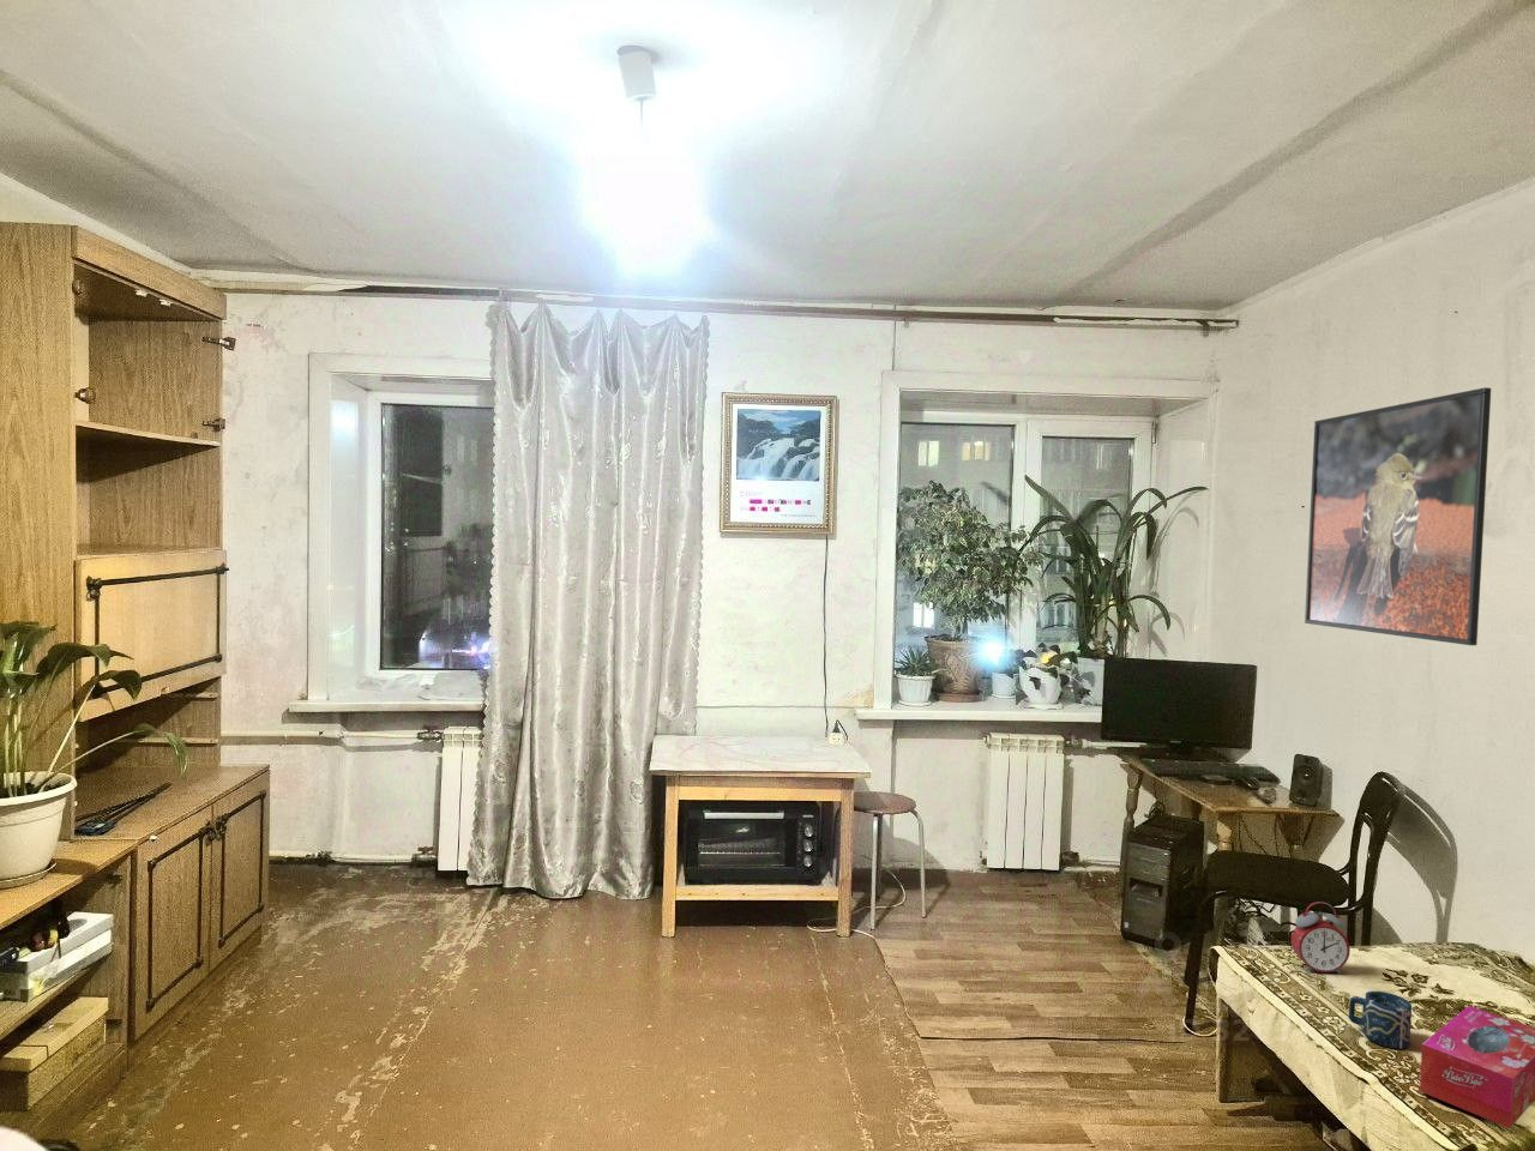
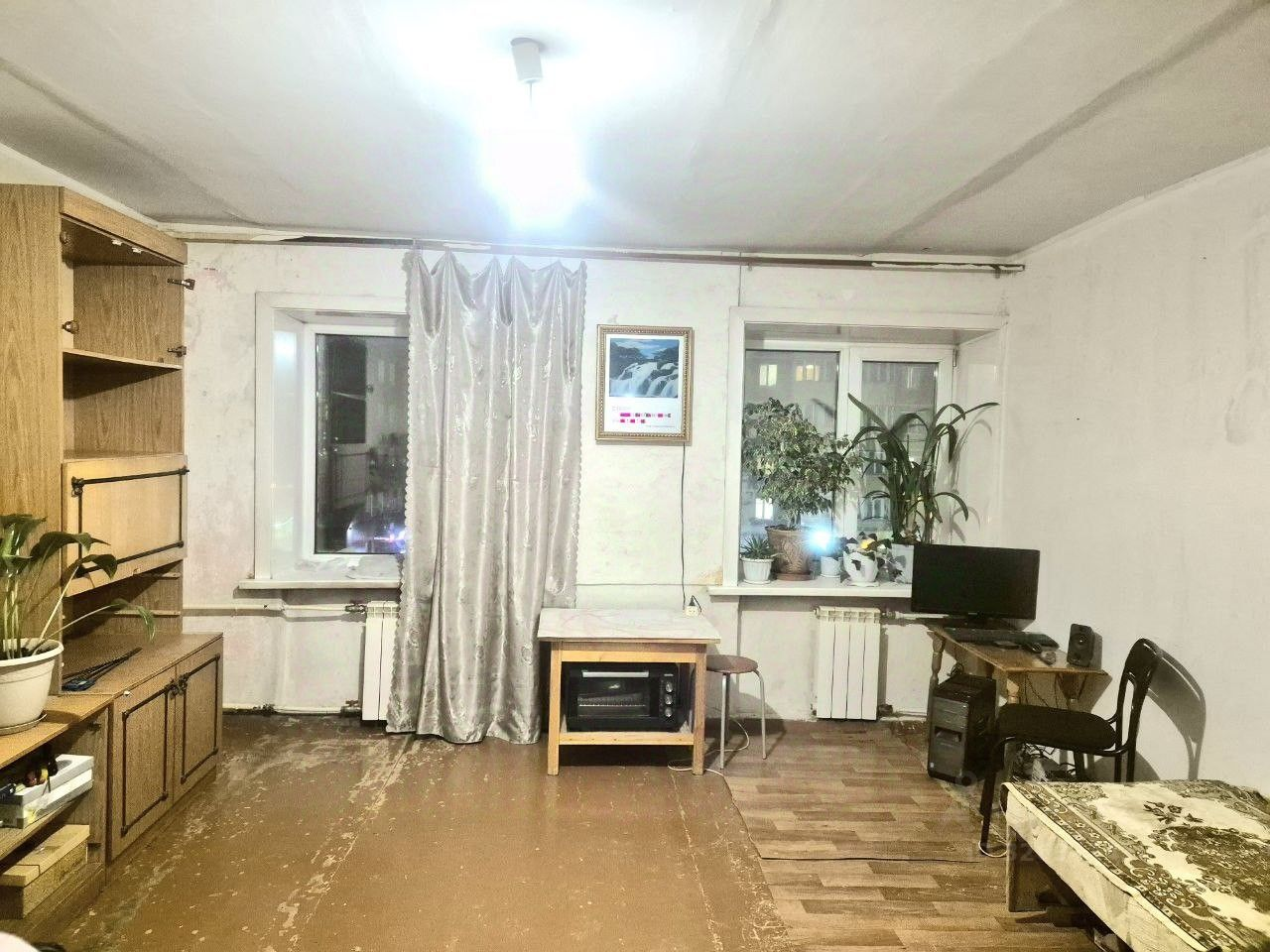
- alarm clock (1319, 936)
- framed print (1386, 519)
- tissue box (1487, 1063)
- cup (1379, 1017)
